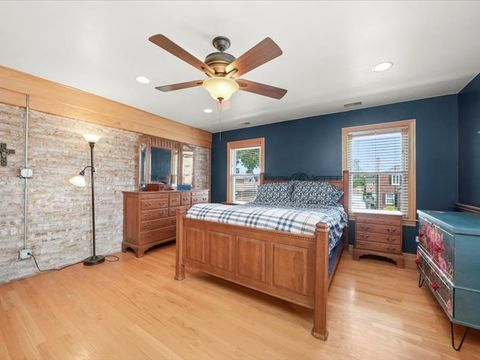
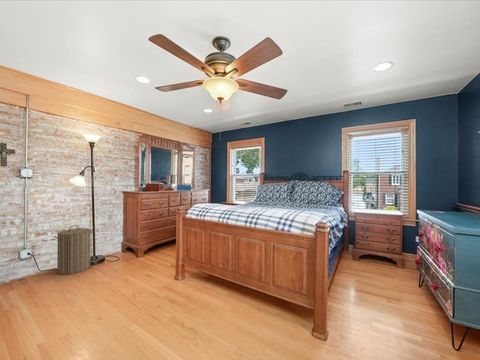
+ laundry hamper (74, 247)
